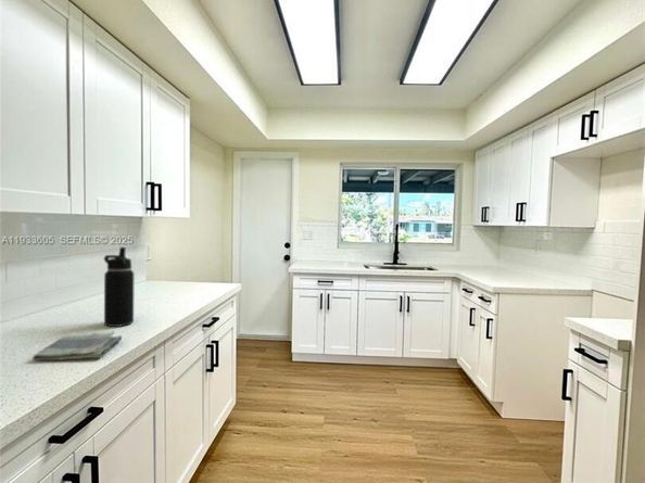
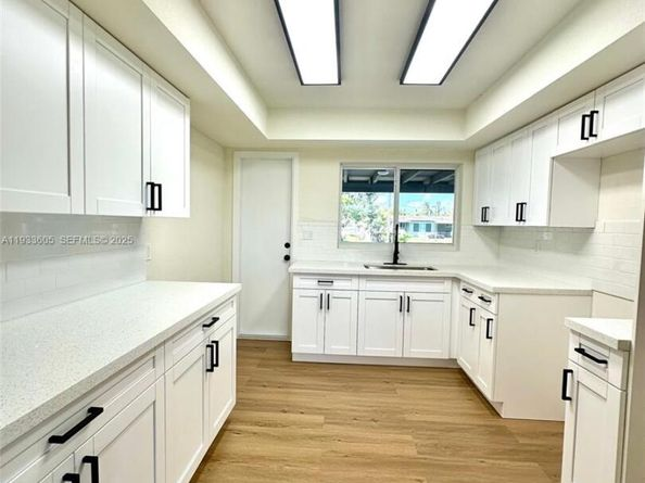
- water bottle (117, 285)
- dish towel (81, 344)
